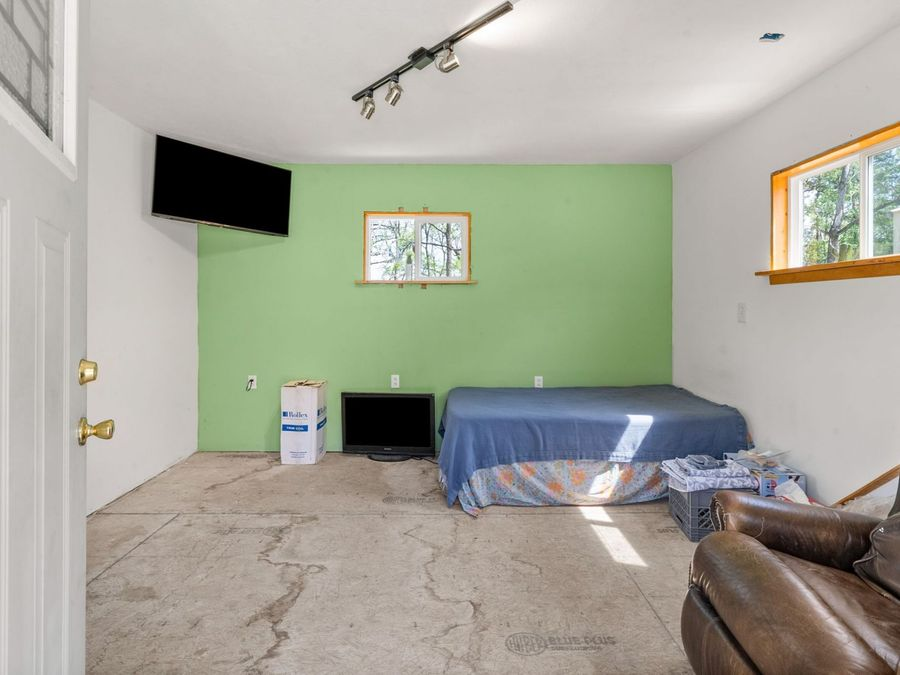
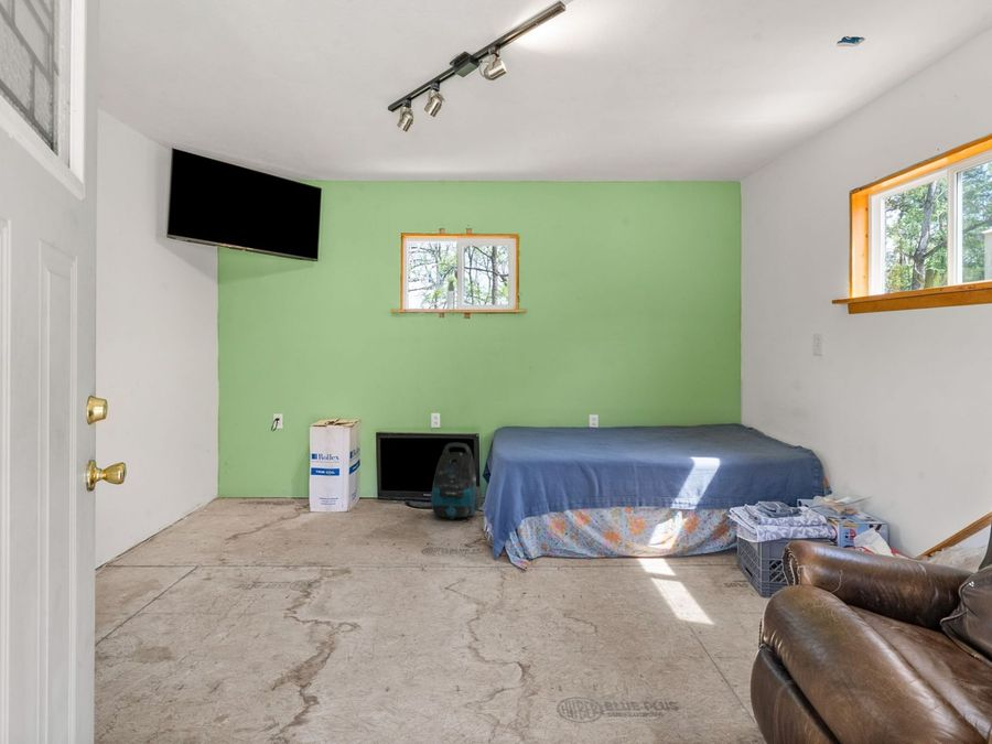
+ vacuum cleaner (454, 479)
